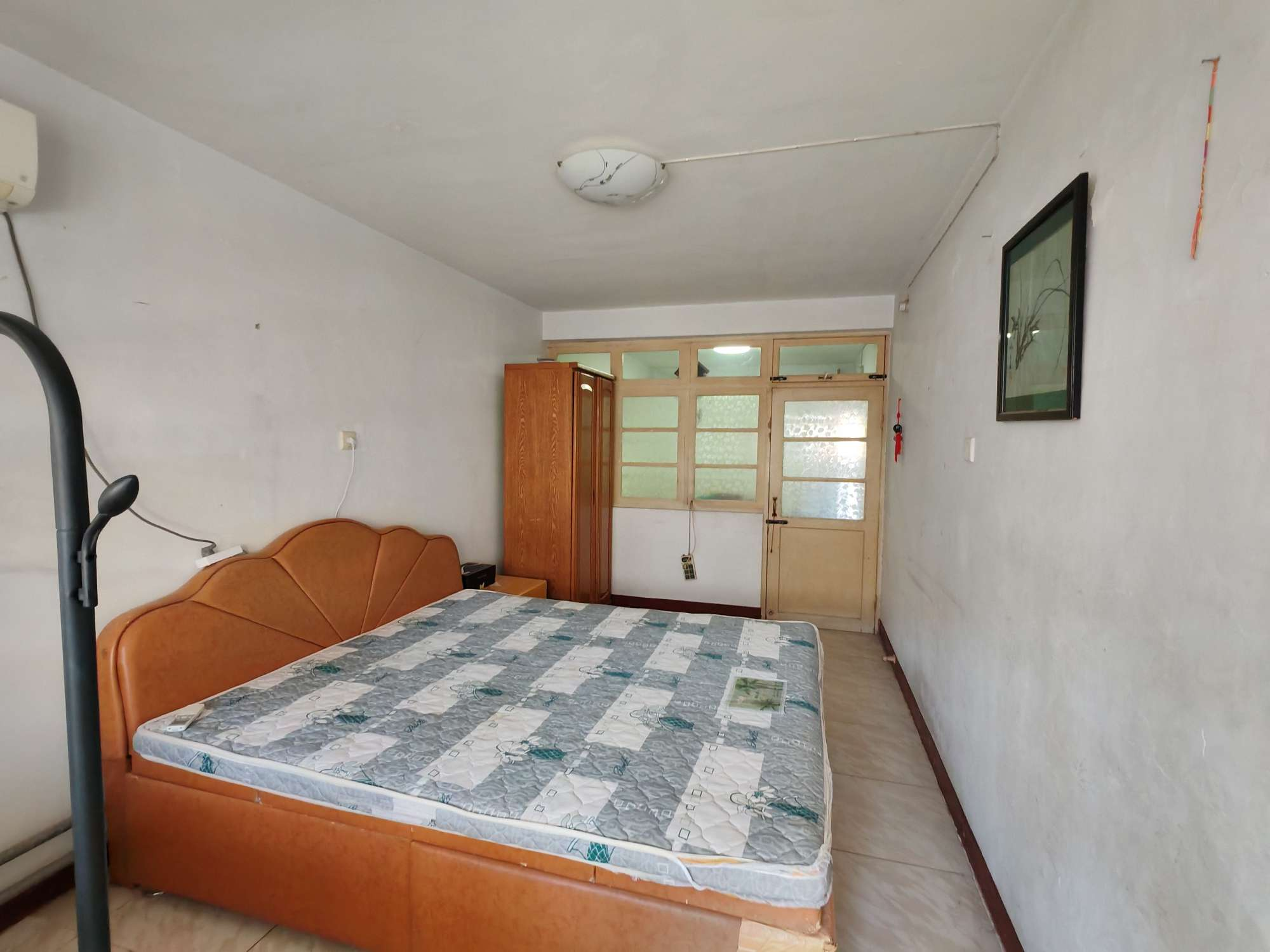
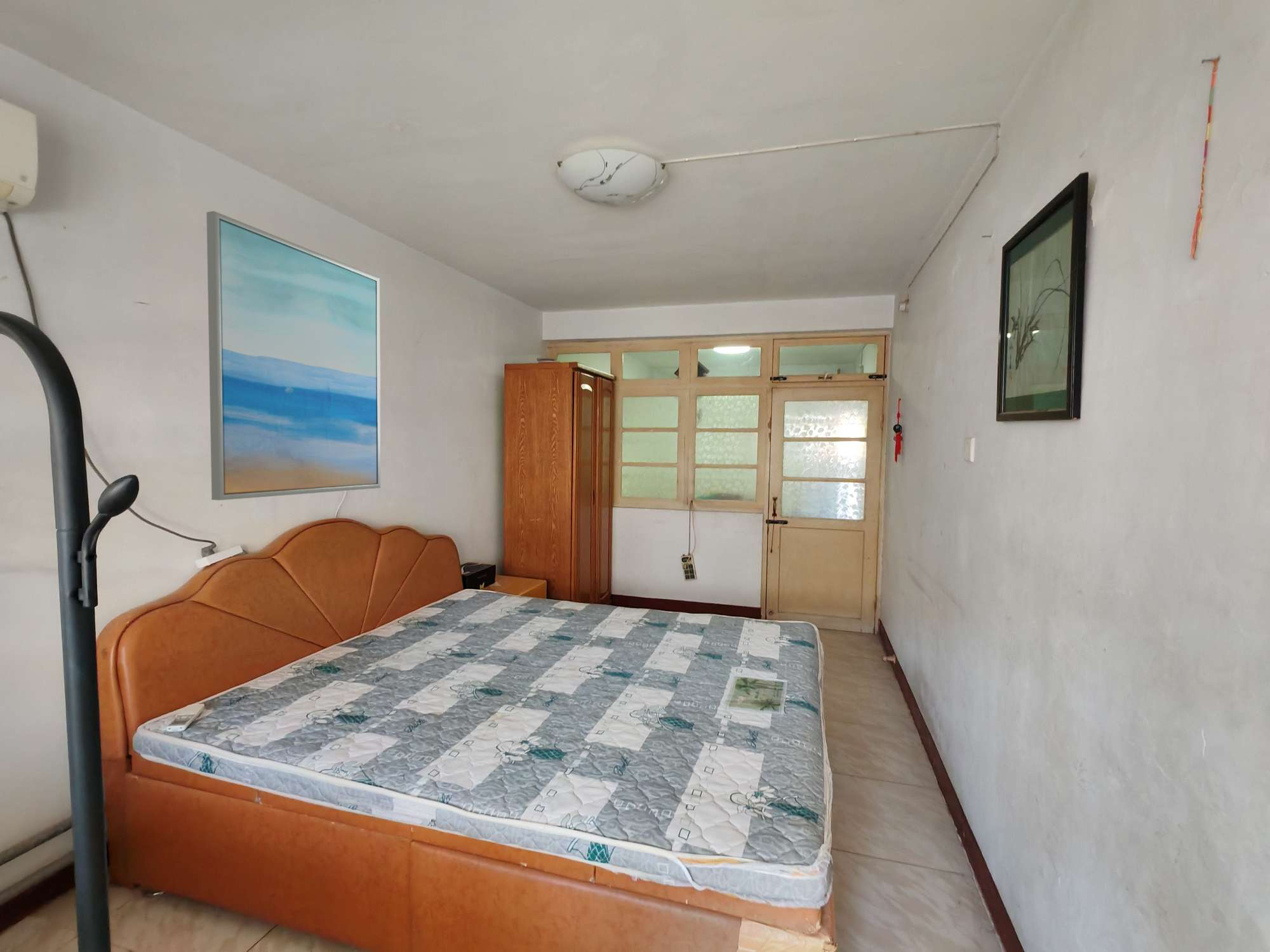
+ wall art (307, 373)
